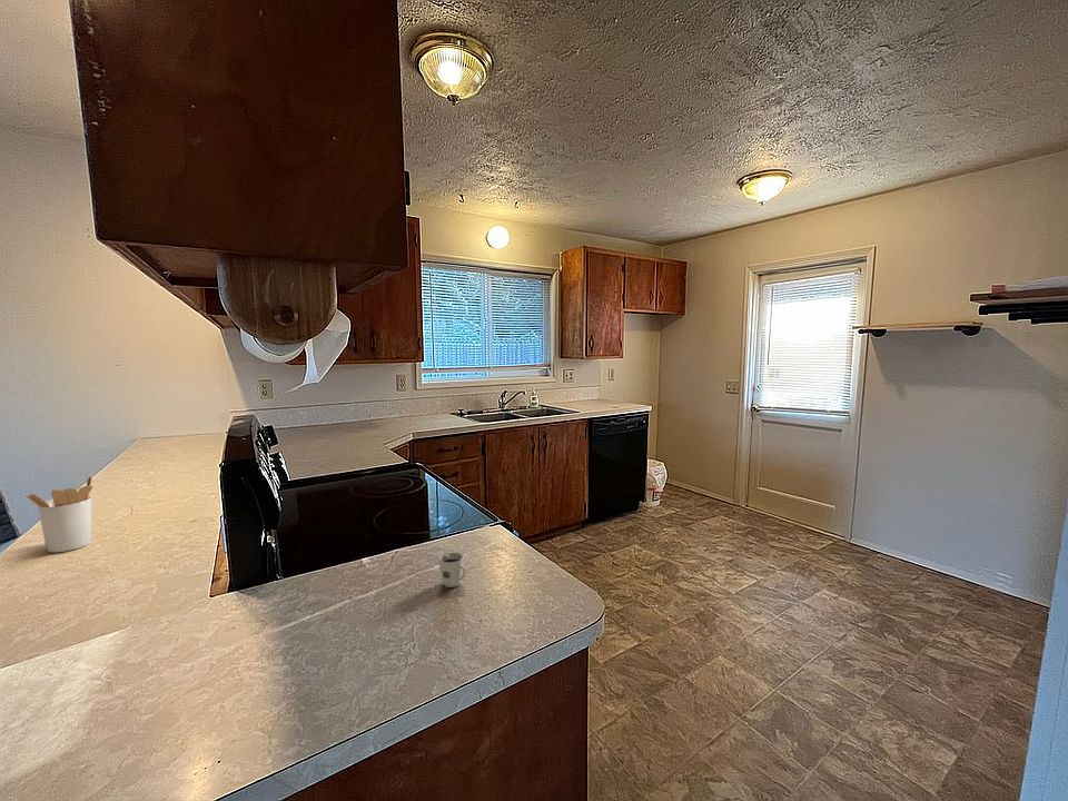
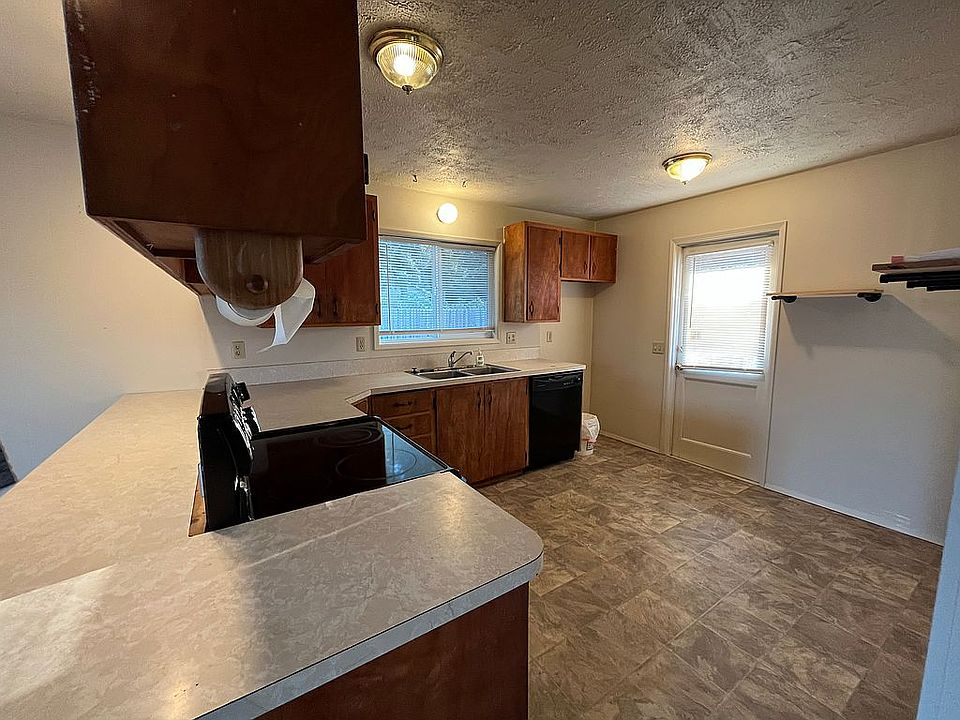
- utensil holder (69, 514)
- cup (454, 562)
